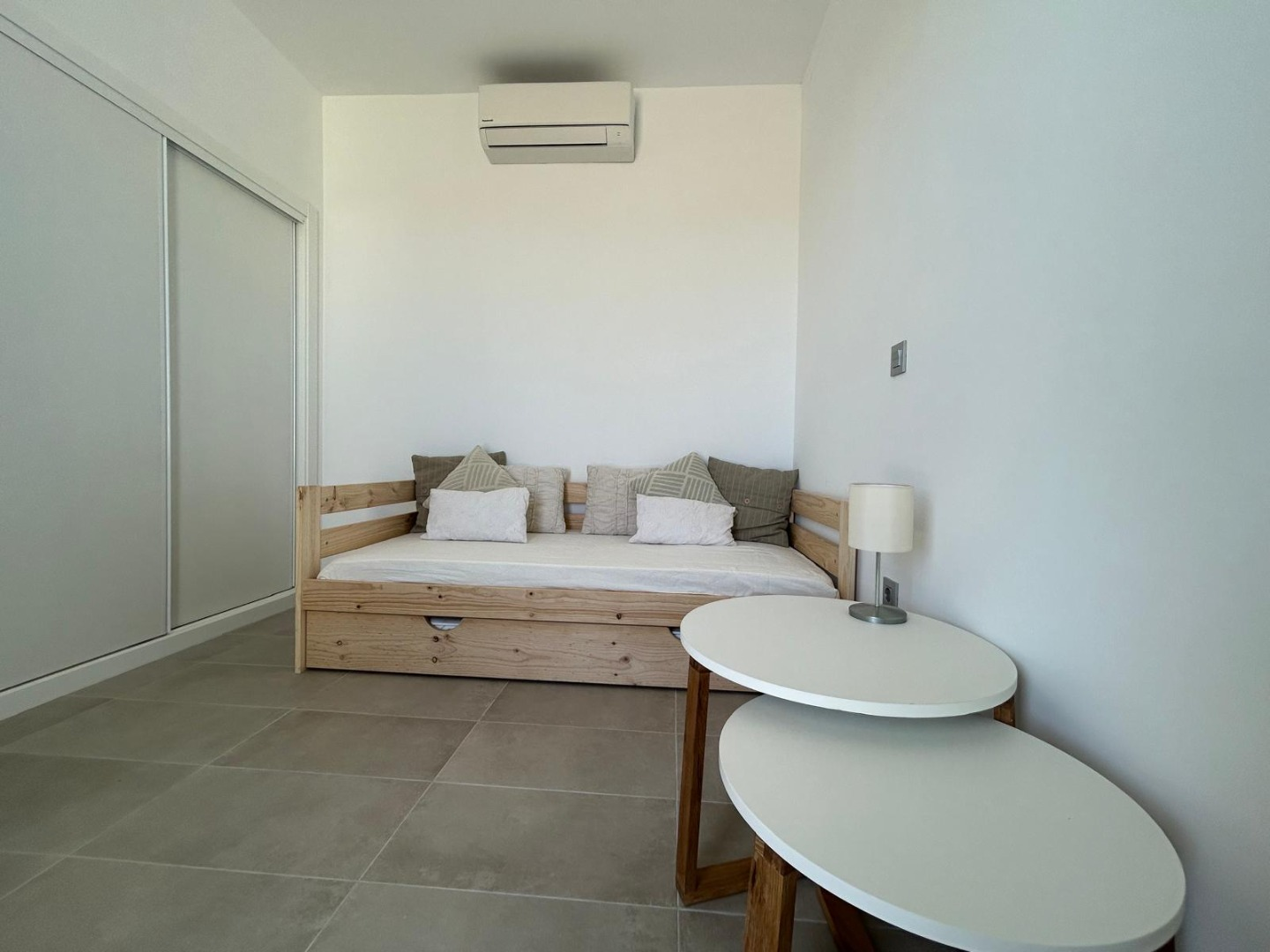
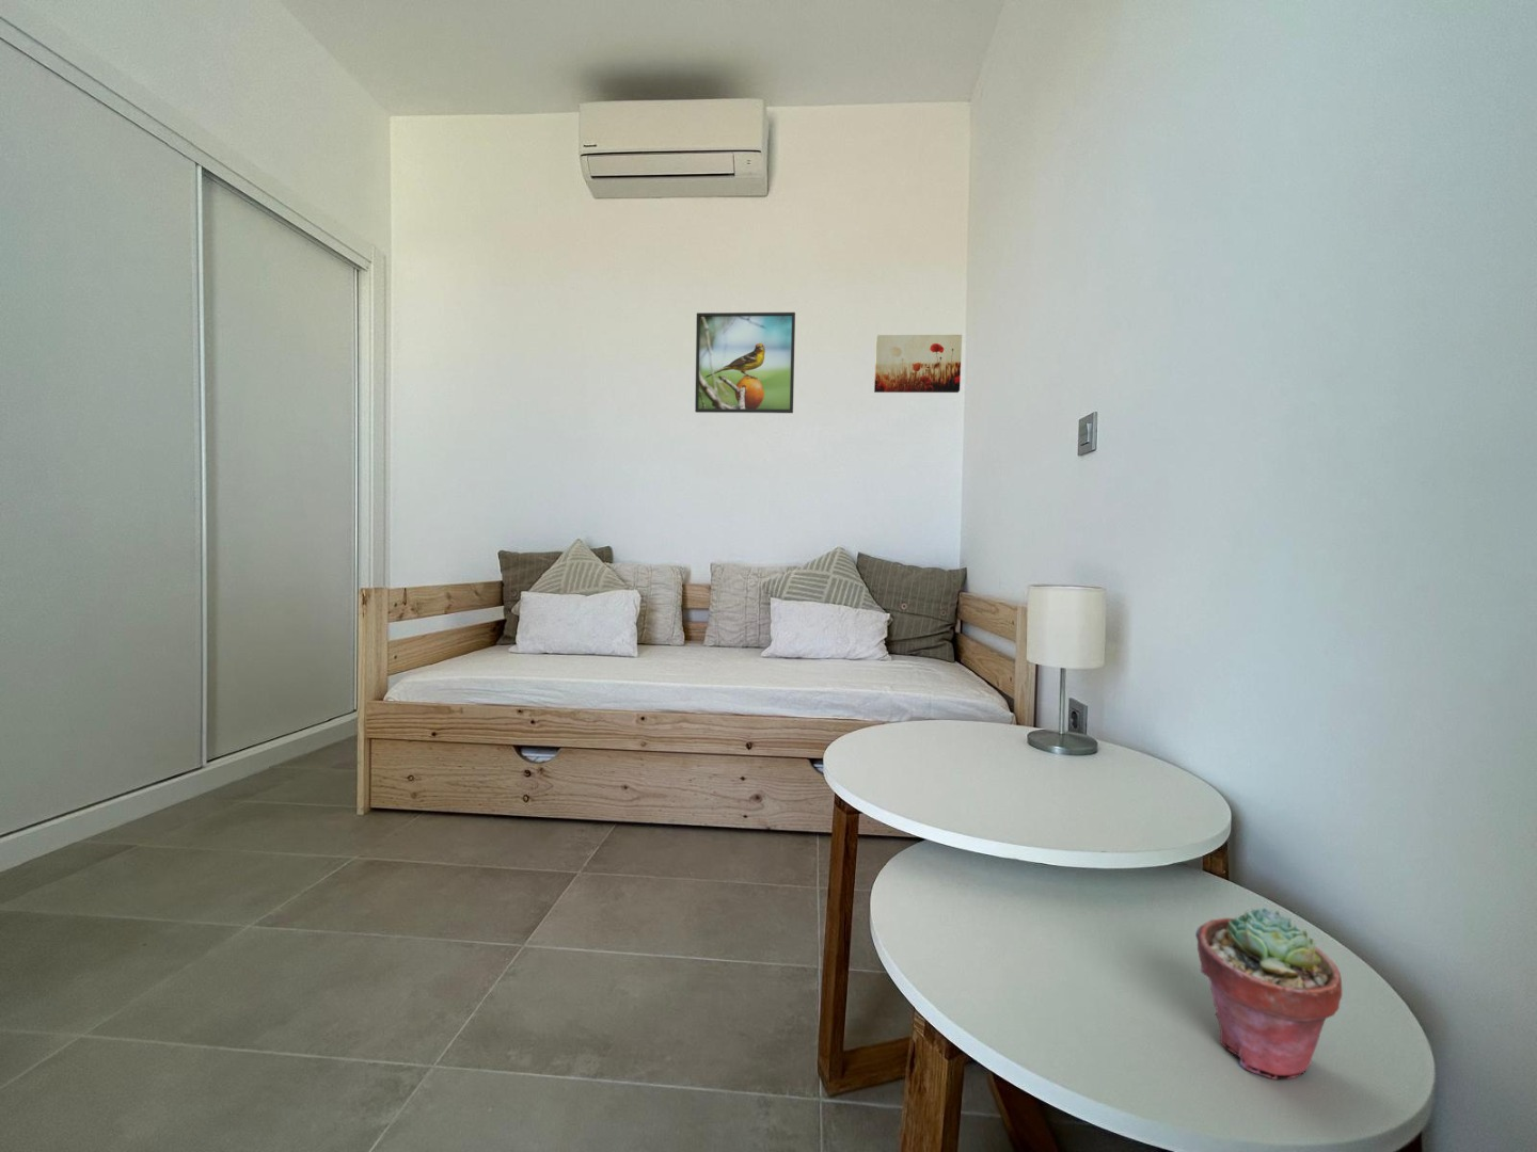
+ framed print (744, 363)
+ potted succulent (1265, 979)
+ wall art (917, 364)
